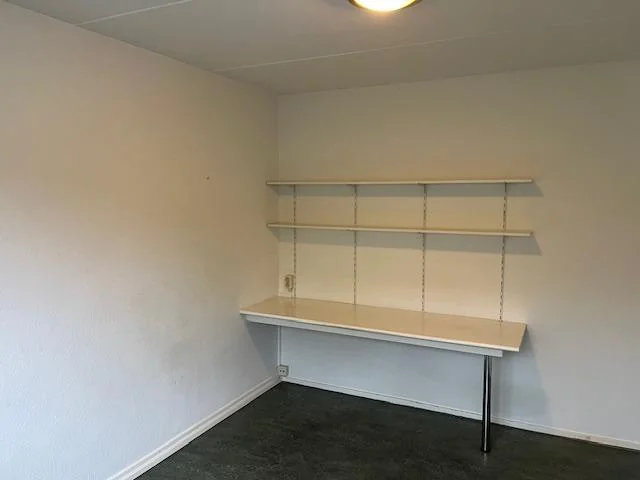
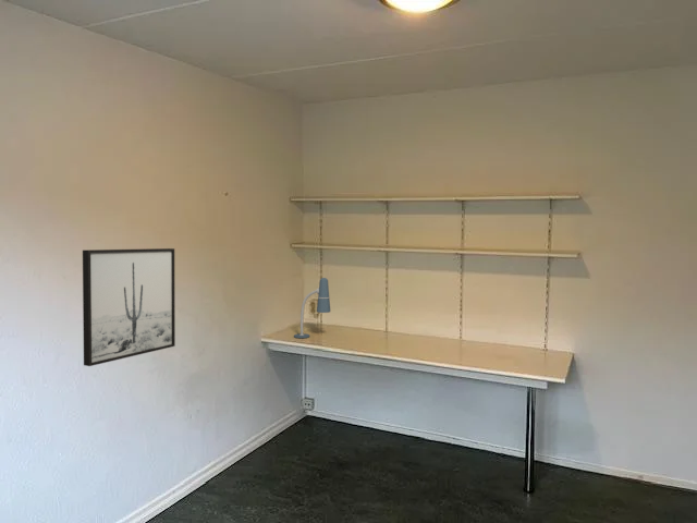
+ desk lamp (317, 307)
+ wall art (132, 302)
